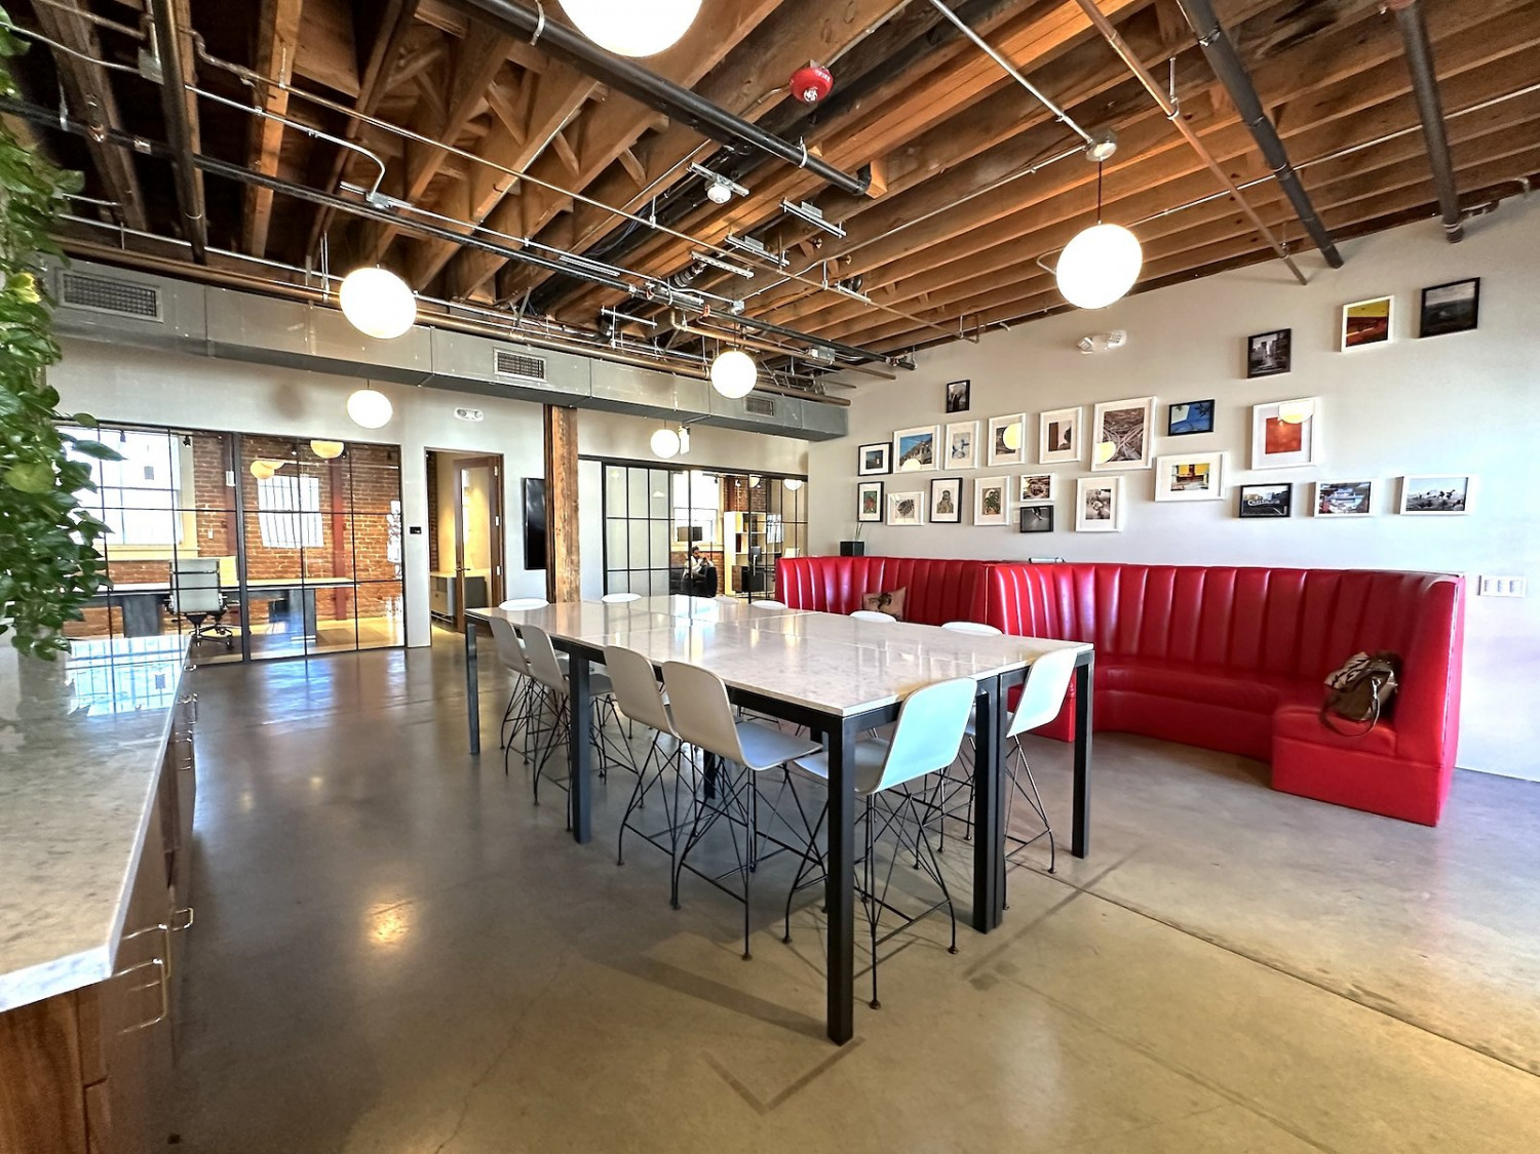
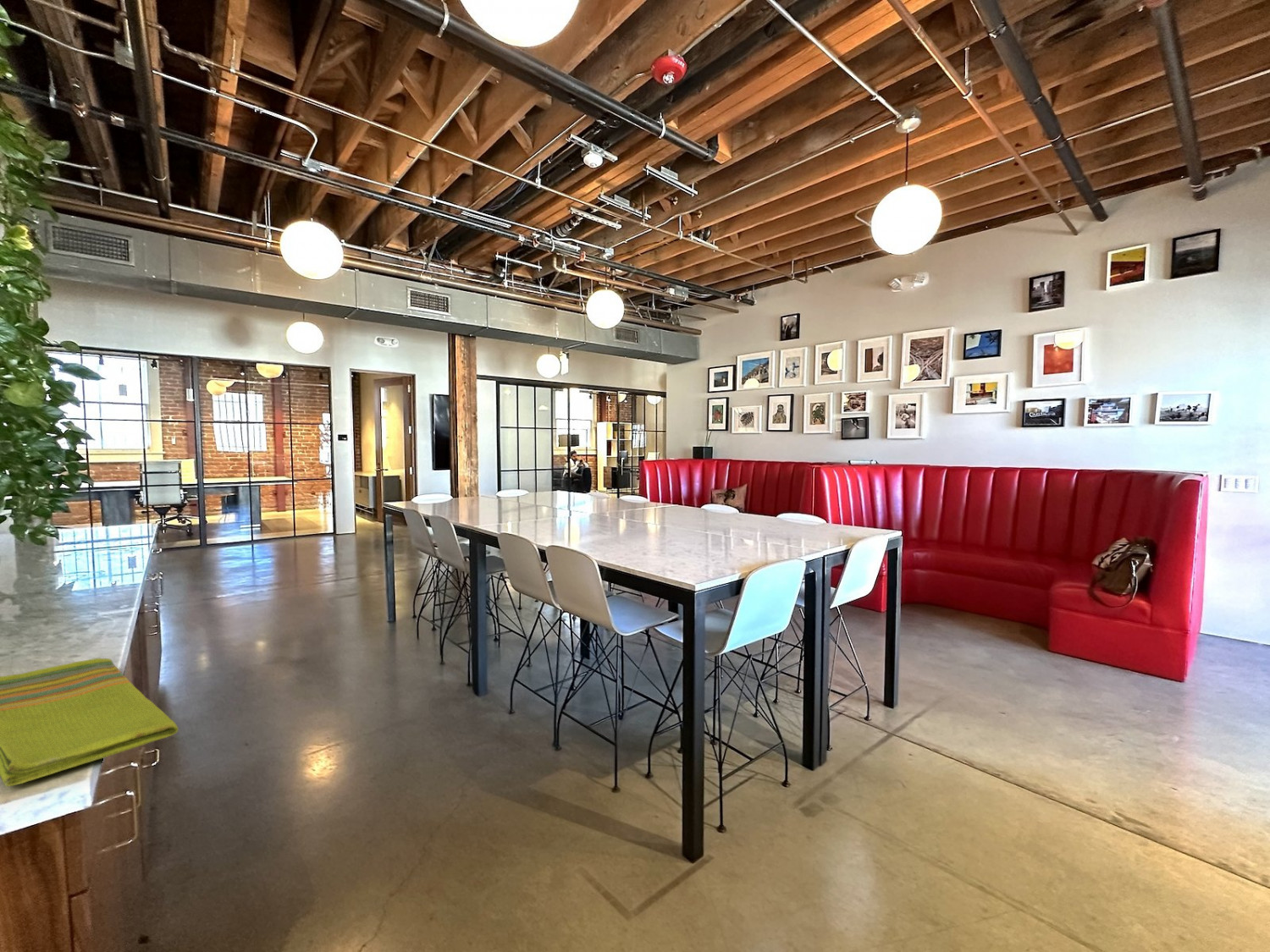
+ dish towel (67, 706)
